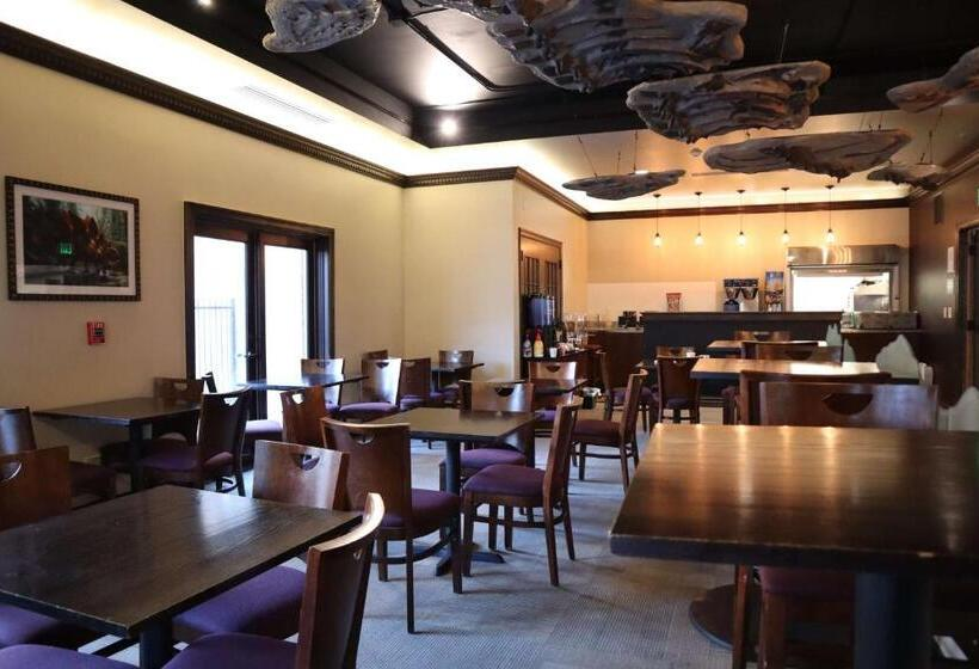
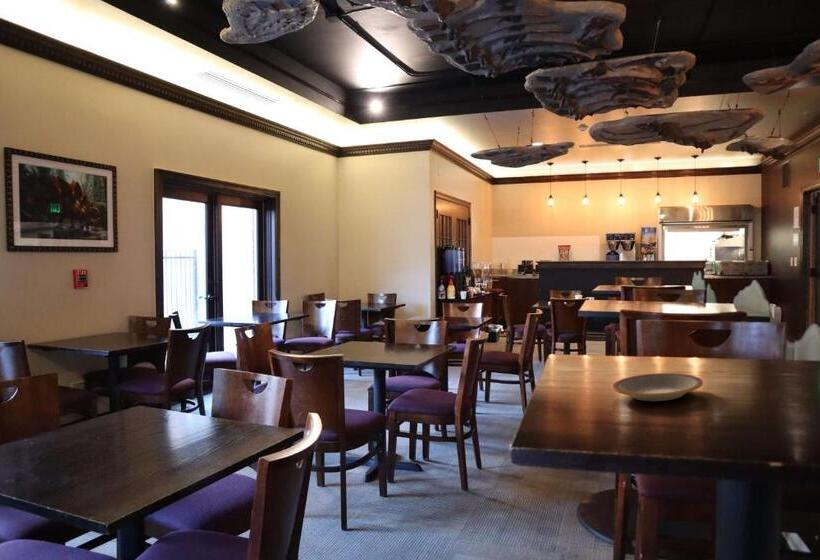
+ plate (658, 388)
